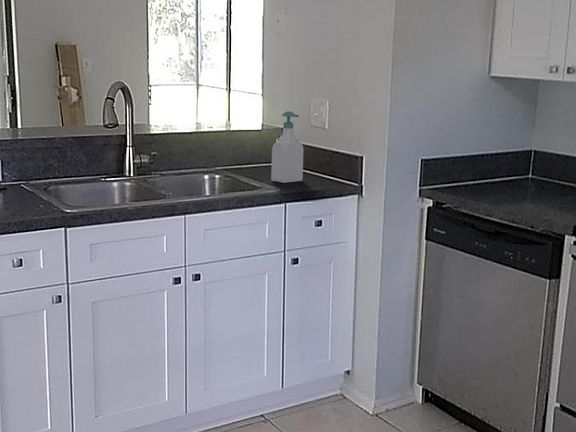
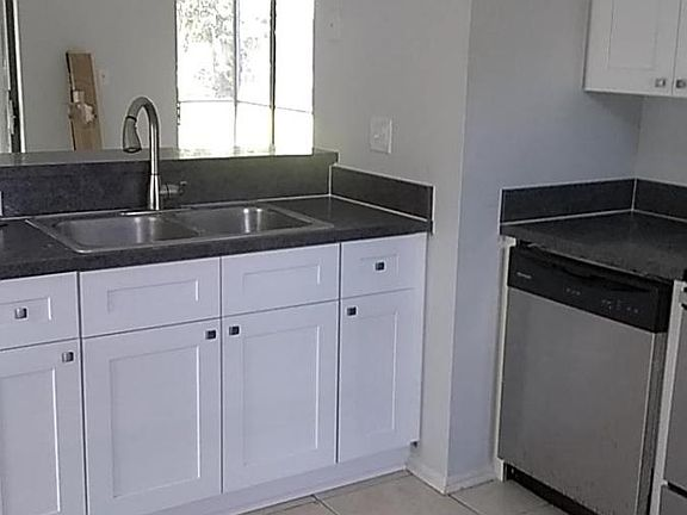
- soap bottle (289, 146)
